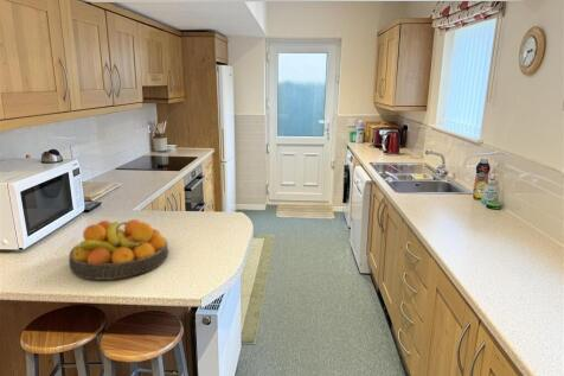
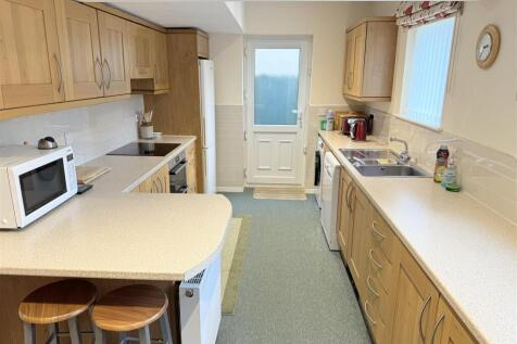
- fruit bowl (120, 241)
